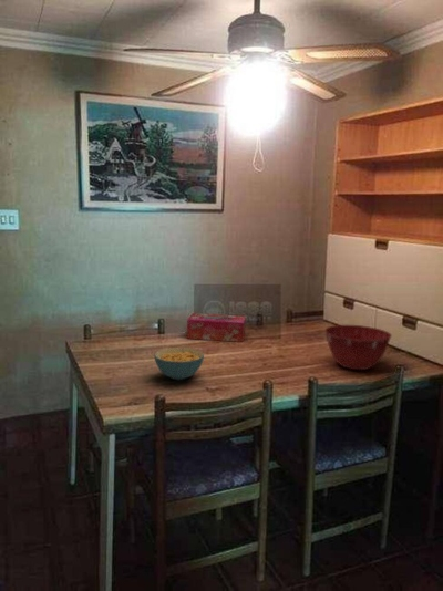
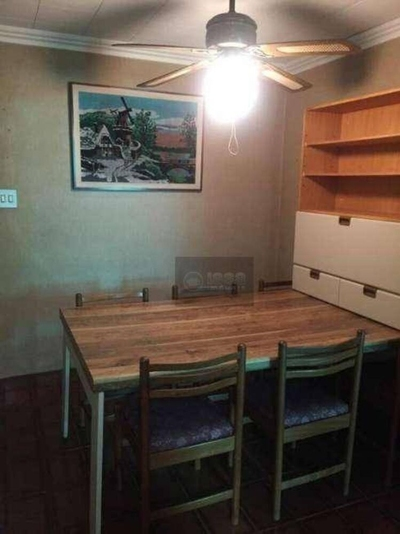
- mixing bowl (356, 348)
- tissue box (216, 326)
- cereal bowl (178, 365)
